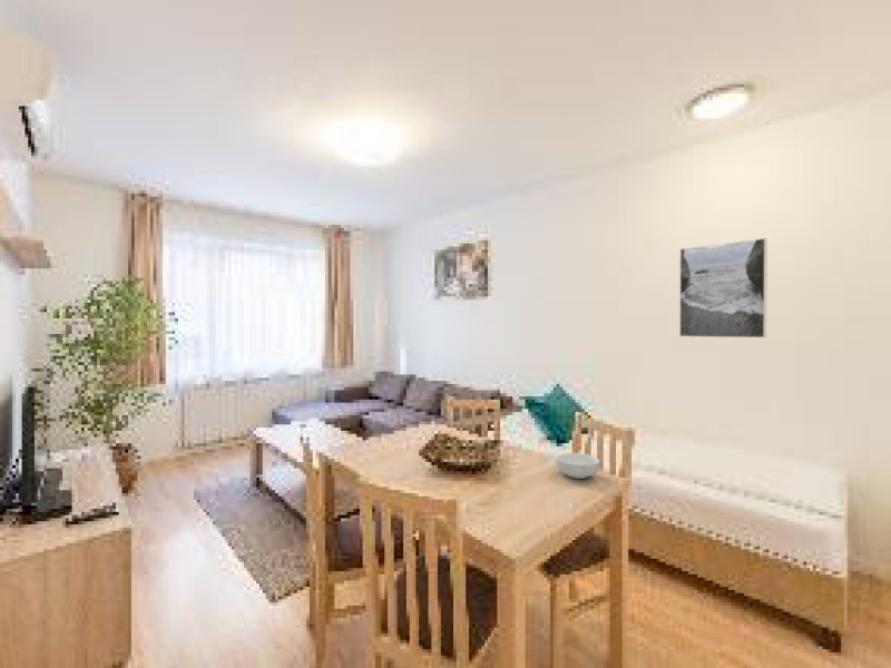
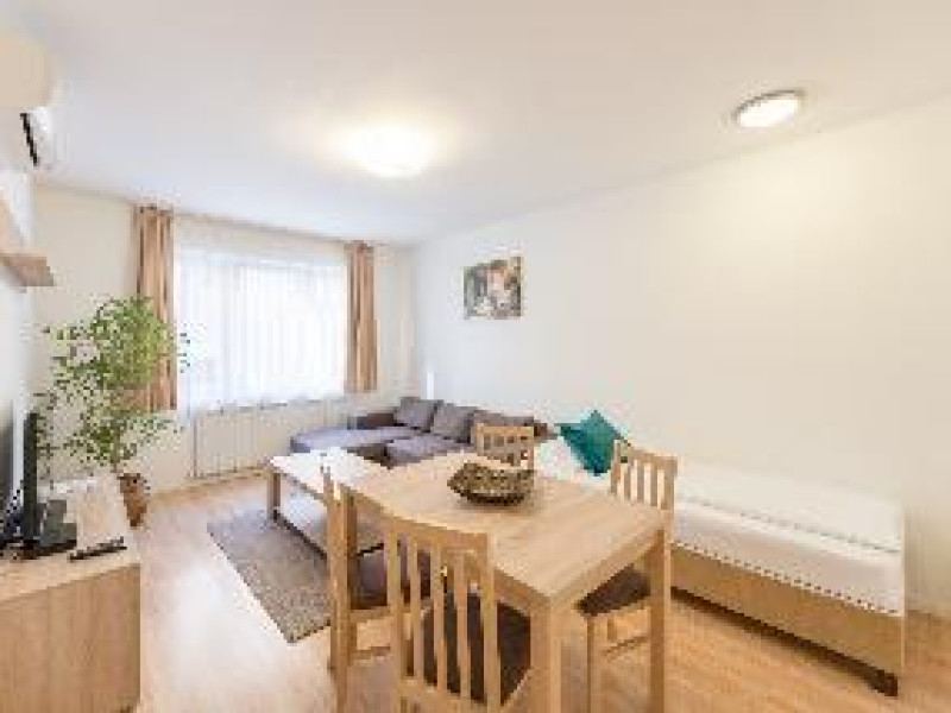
- cereal bowl (577, 466)
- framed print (719, 291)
